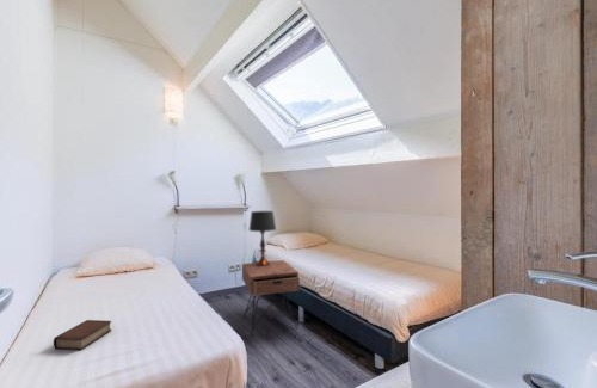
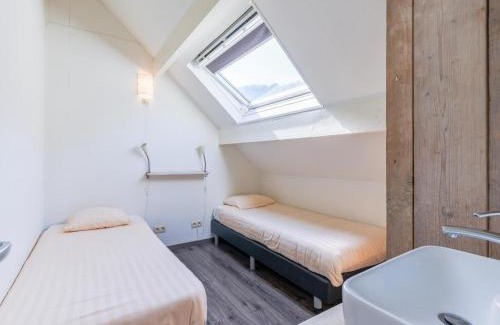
- book (84, 333)
- nightstand (270, 296)
- table lamp (261, 238)
